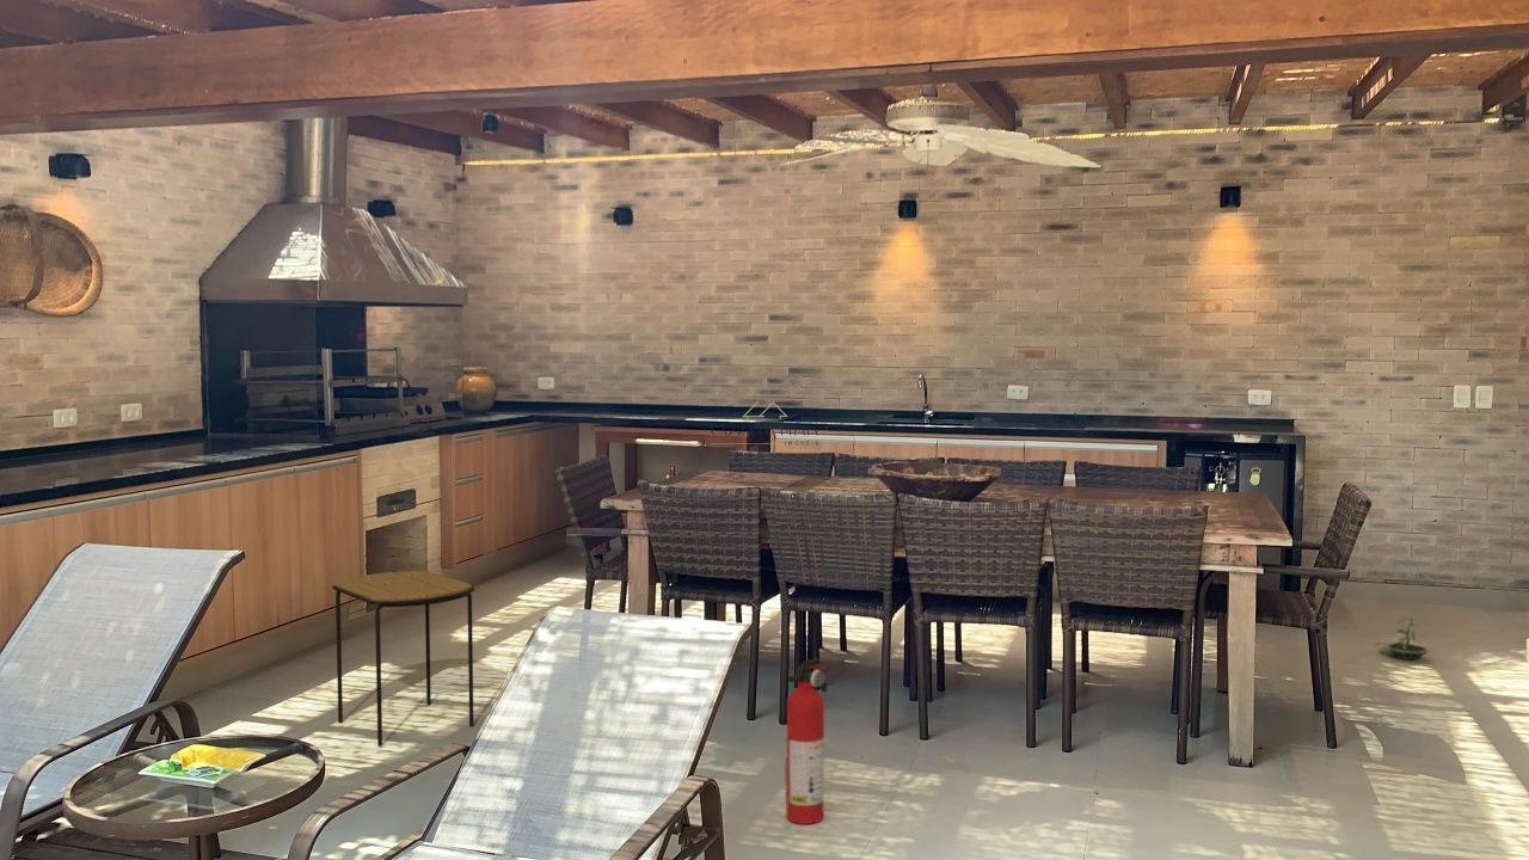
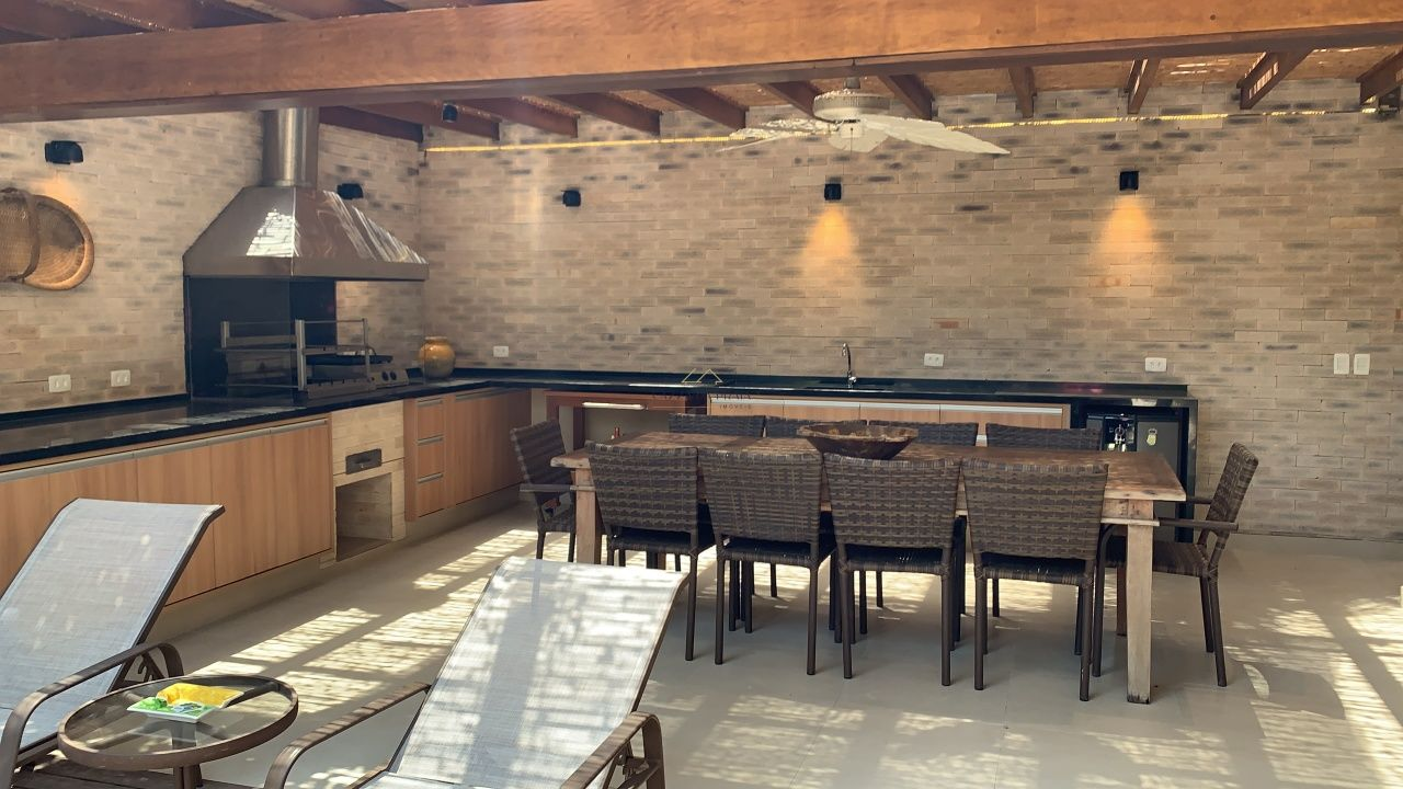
- side table (426, 653)
- terrarium (1408, 626)
- fire extinguisher (806, 738)
